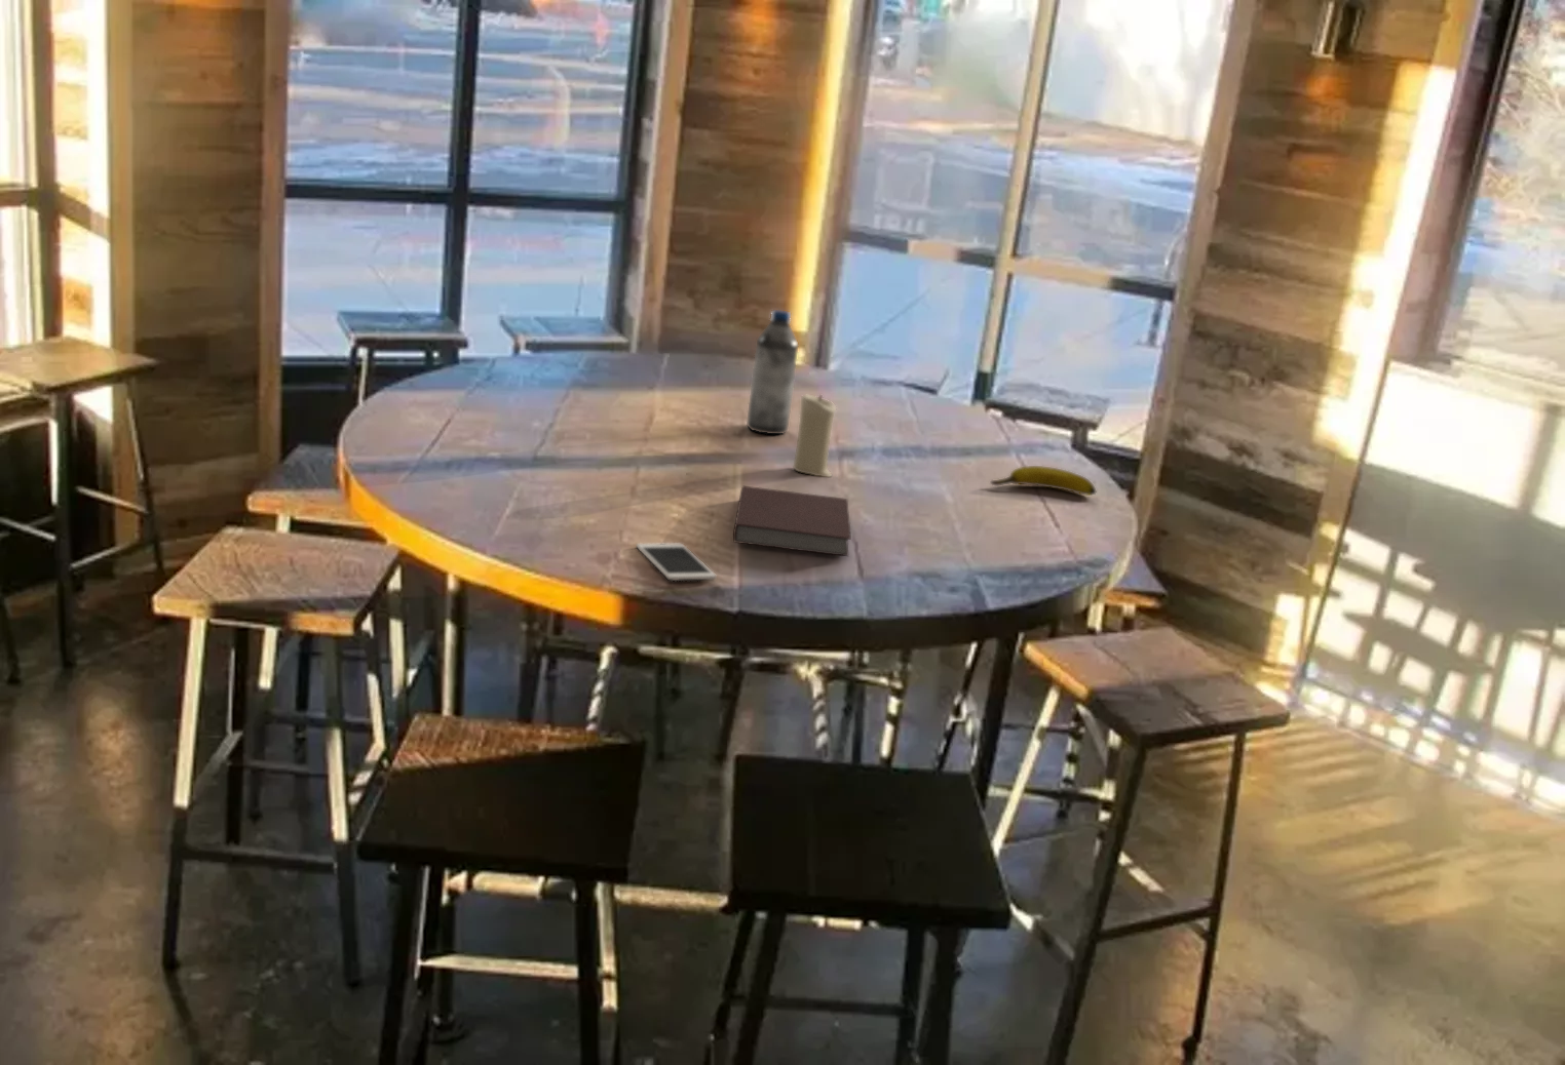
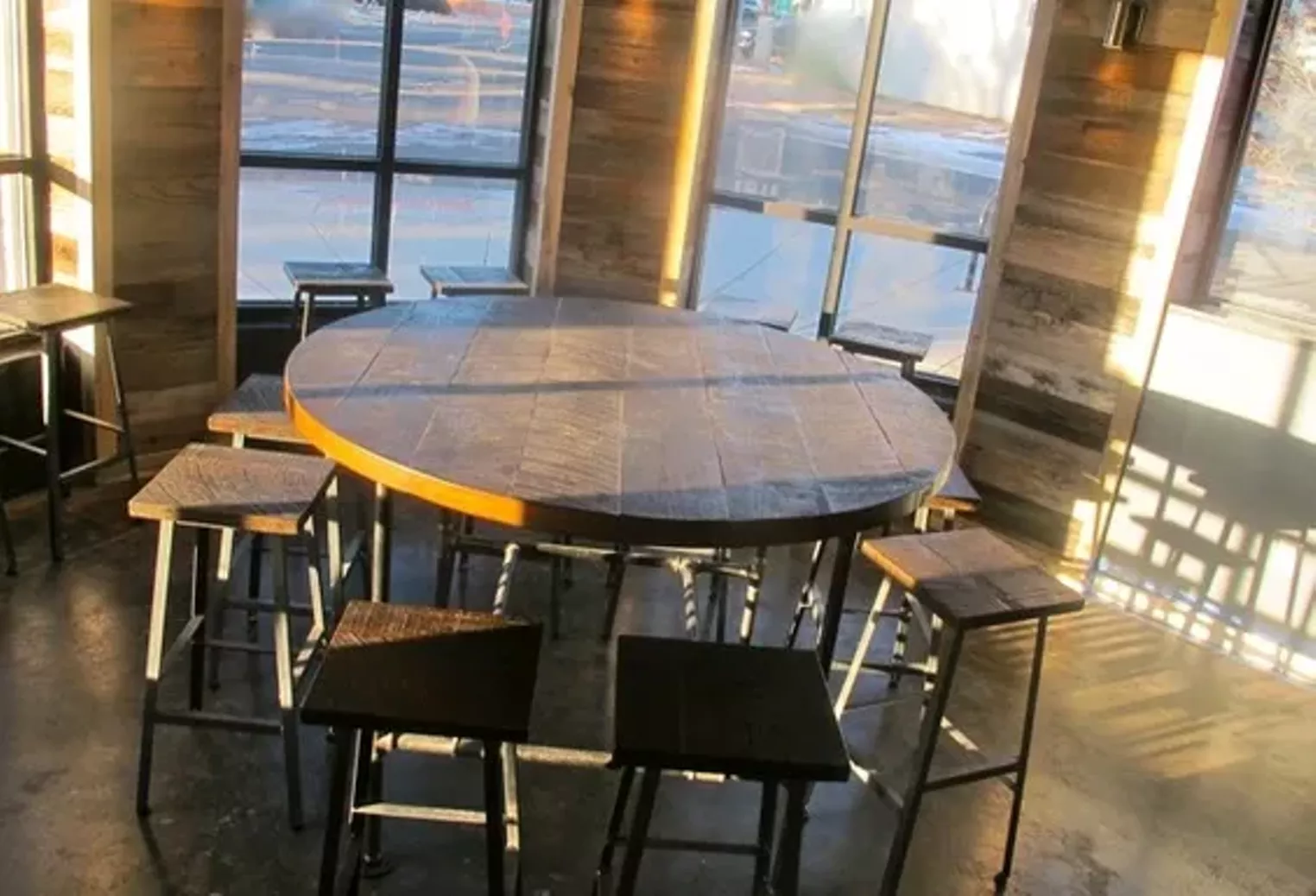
- water bottle (773, 371)
- notebook (792, 519)
- candle (816, 433)
- cell phone (674, 560)
- banana (1043, 478)
